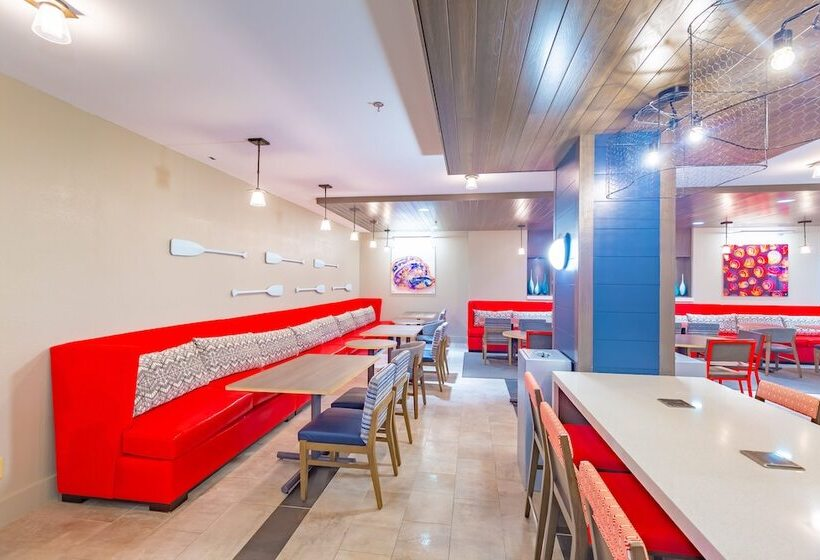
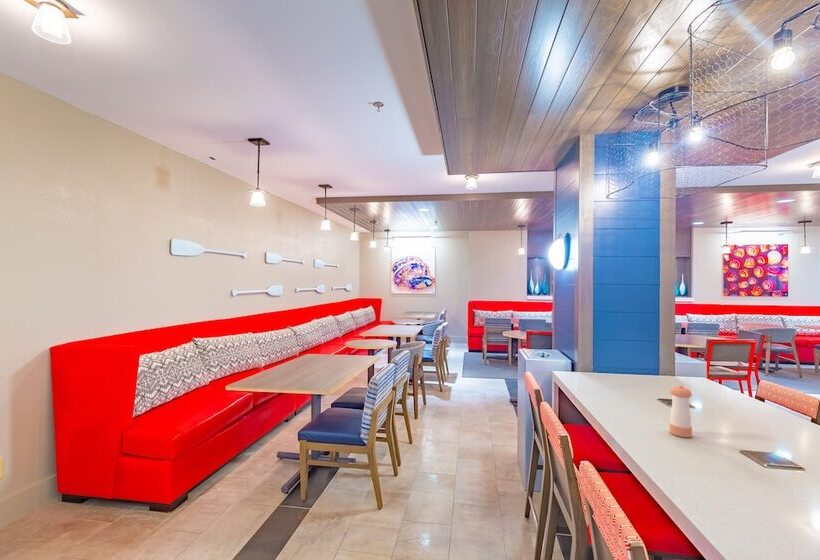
+ pepper shaker (680, 409)
